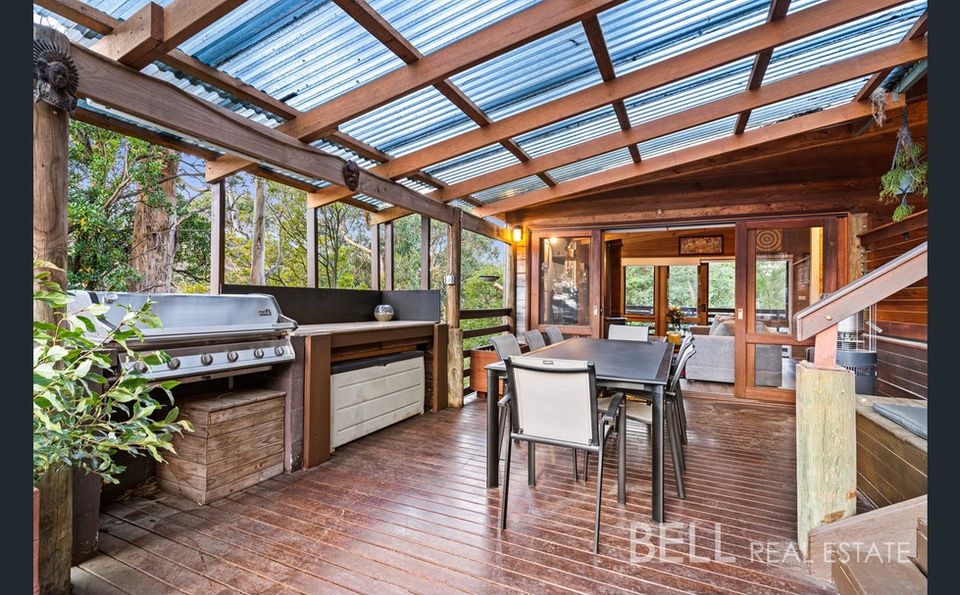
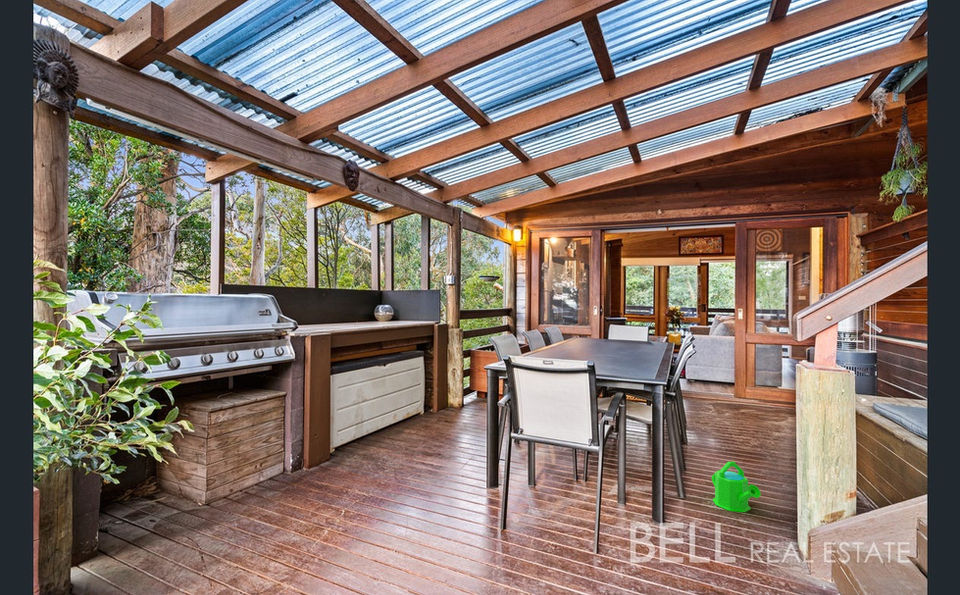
+ watering can (733, 484)
